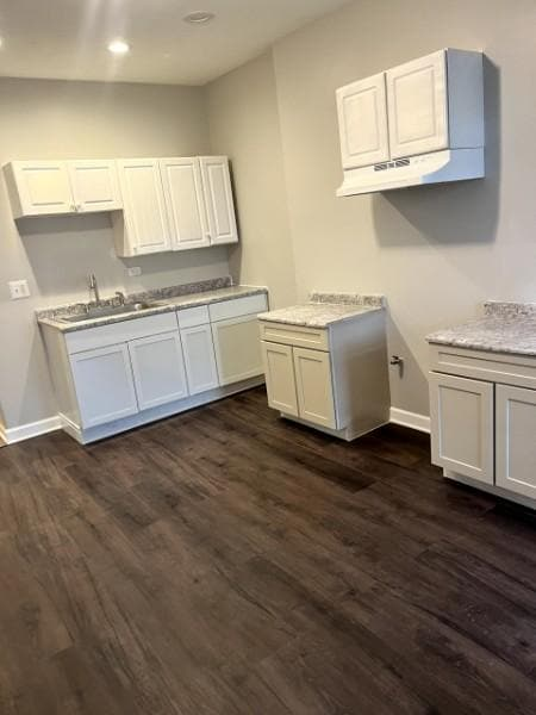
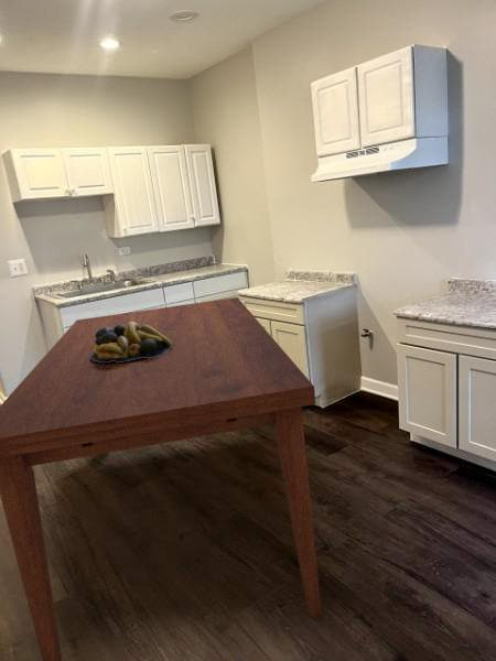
+ fruit bowl (128, 337)
+ dining table (169, 426)
